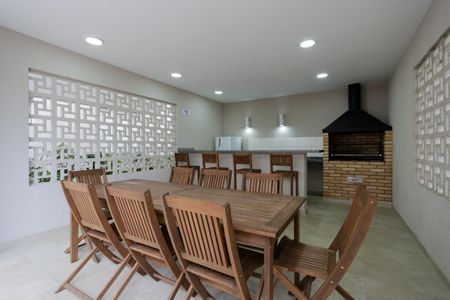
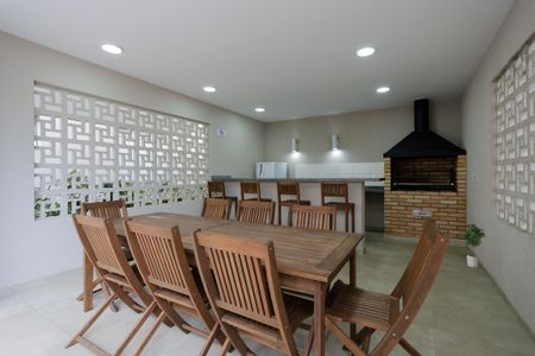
+ potted plant (473, 244)
